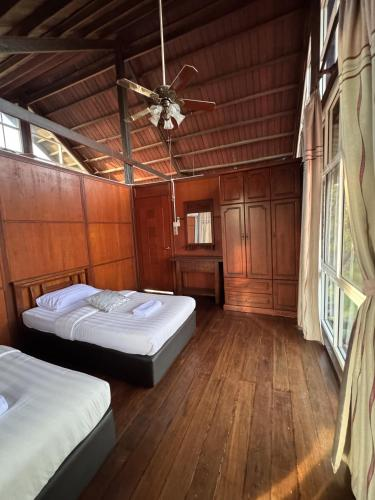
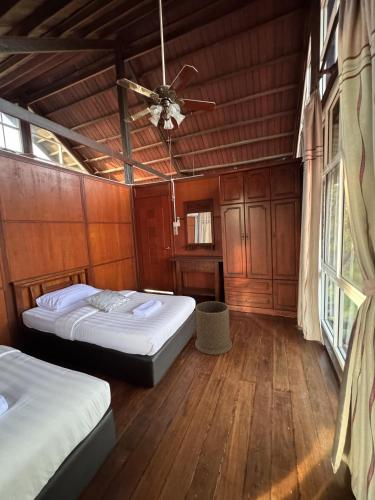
+ trash can (212, 325)
